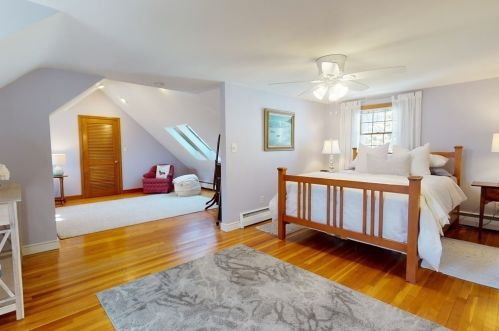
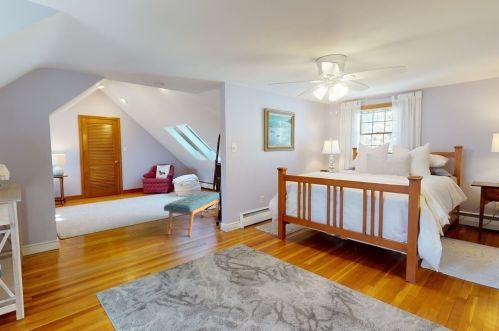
+ bench (196, 210)
